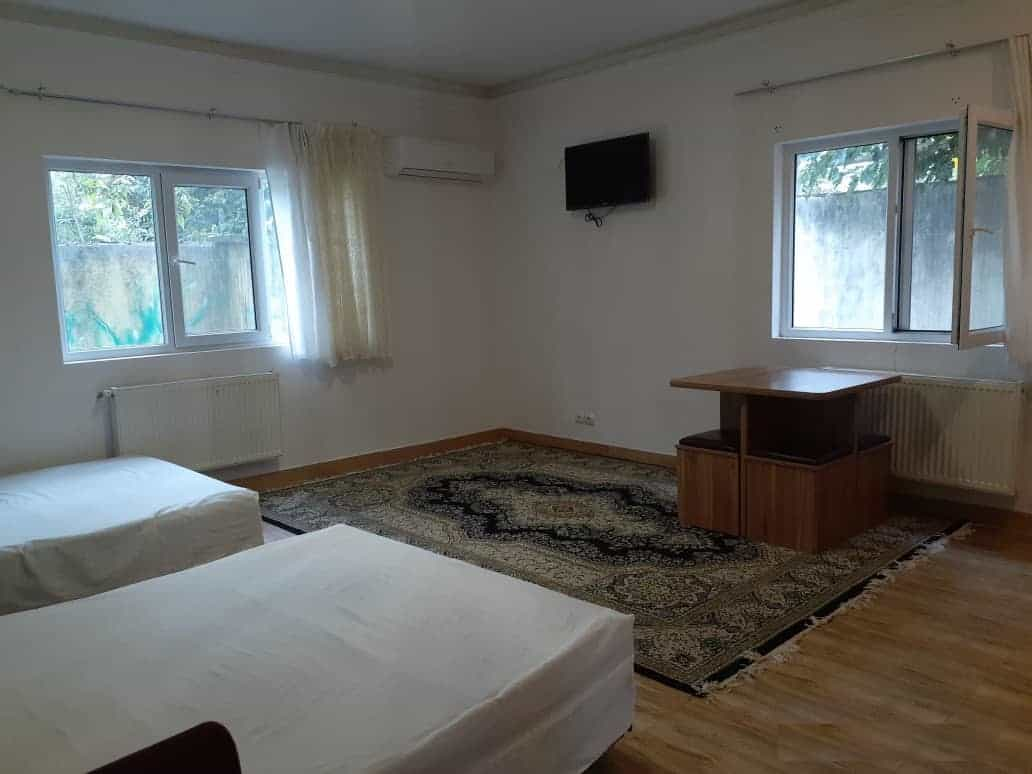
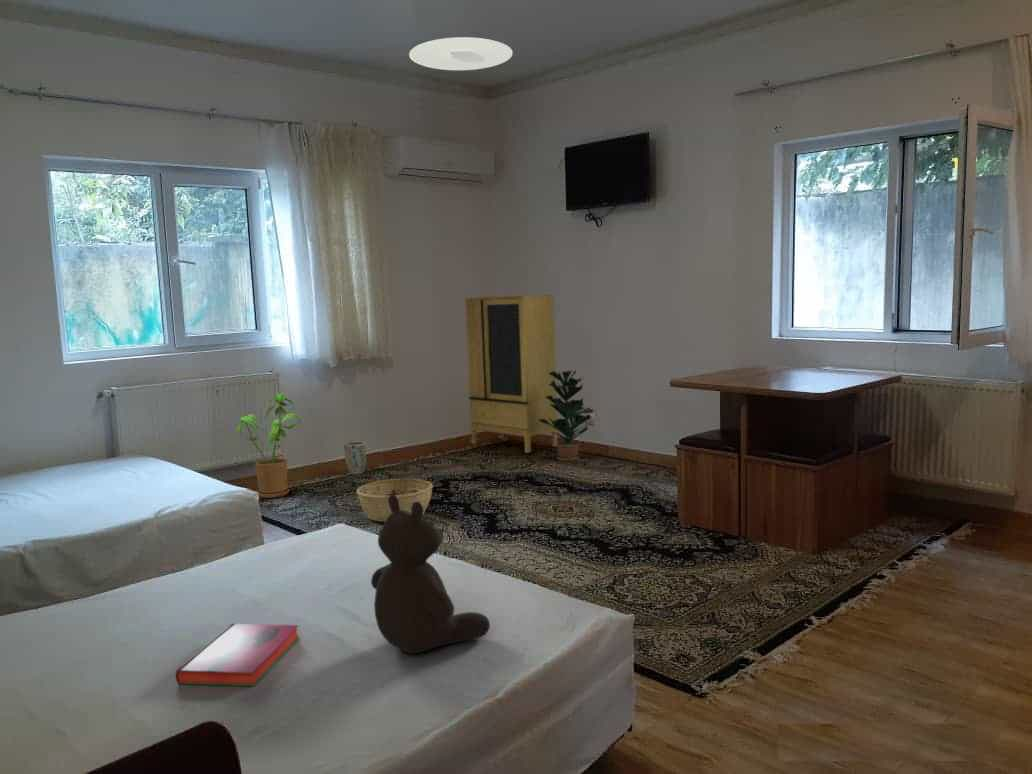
+ plant pot (355, 458)
+ ceiling light (460, 49)
+ house plant (274, 445)
+ basket (397, 498)
+ potted plant (569, 414)
+ teddy bear (427, 568)
+ cabinet (510, 371)
+ hardback book (241, 652)
